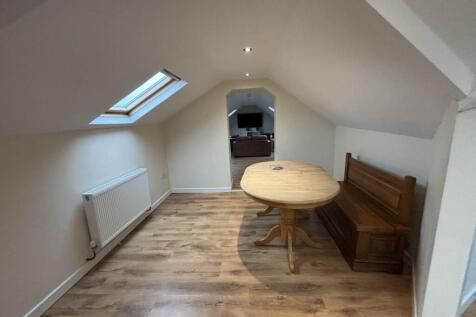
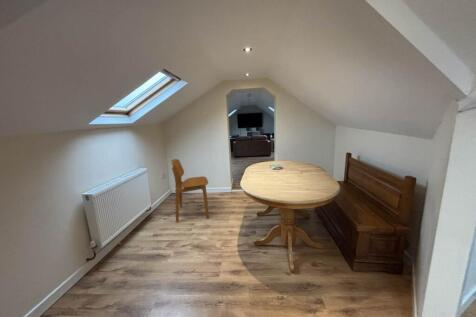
+ dining chair (191, 186)
